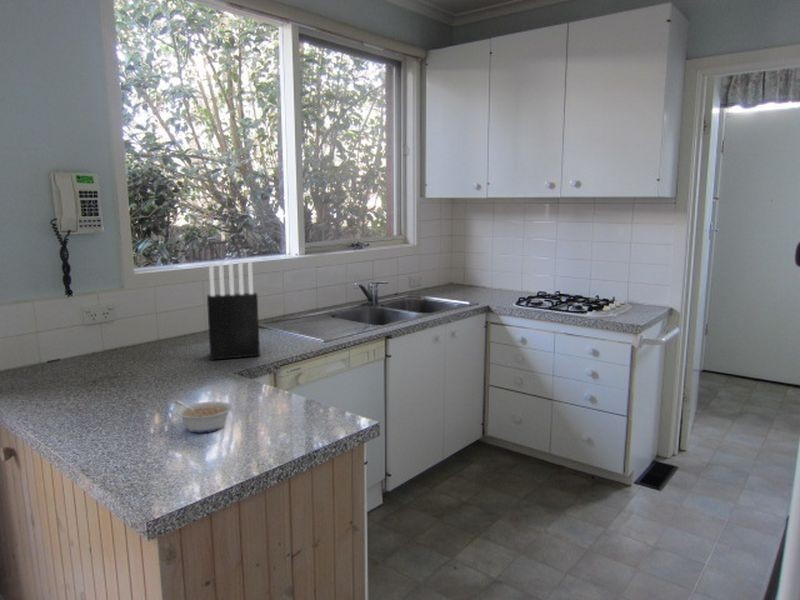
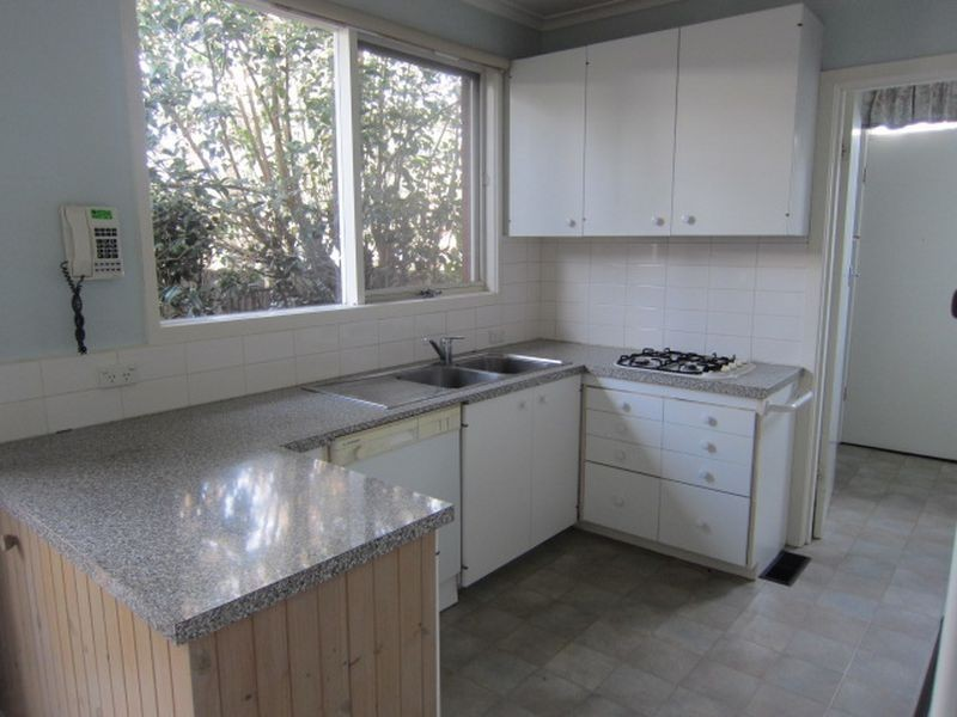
- knife block (232, 308)
- legume (202, 416)
